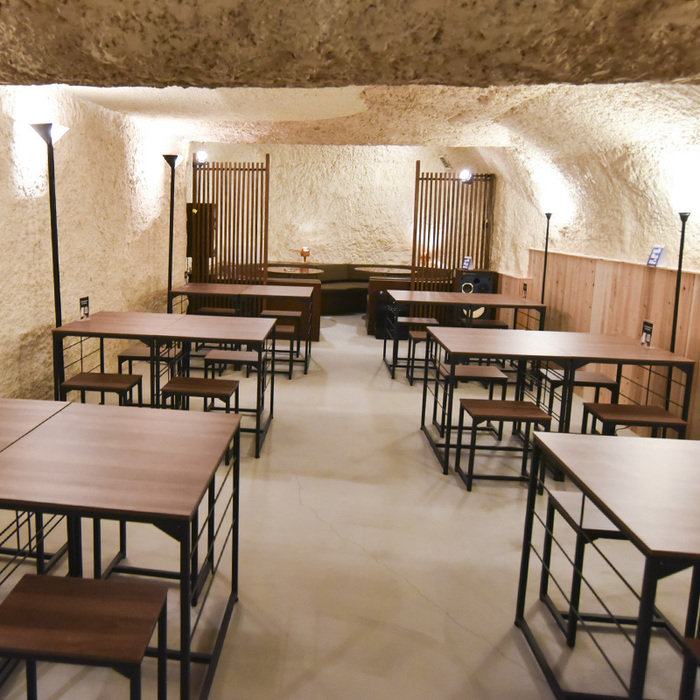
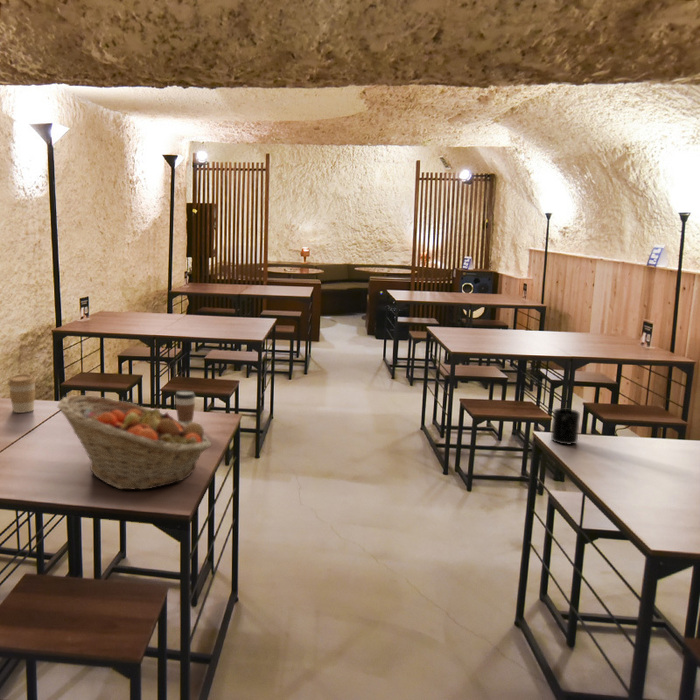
+ coffee cup (22, 393)
+ coffee cup (185, 408)
+ mug (565, 427)
+ fruit basket (135, 434)
